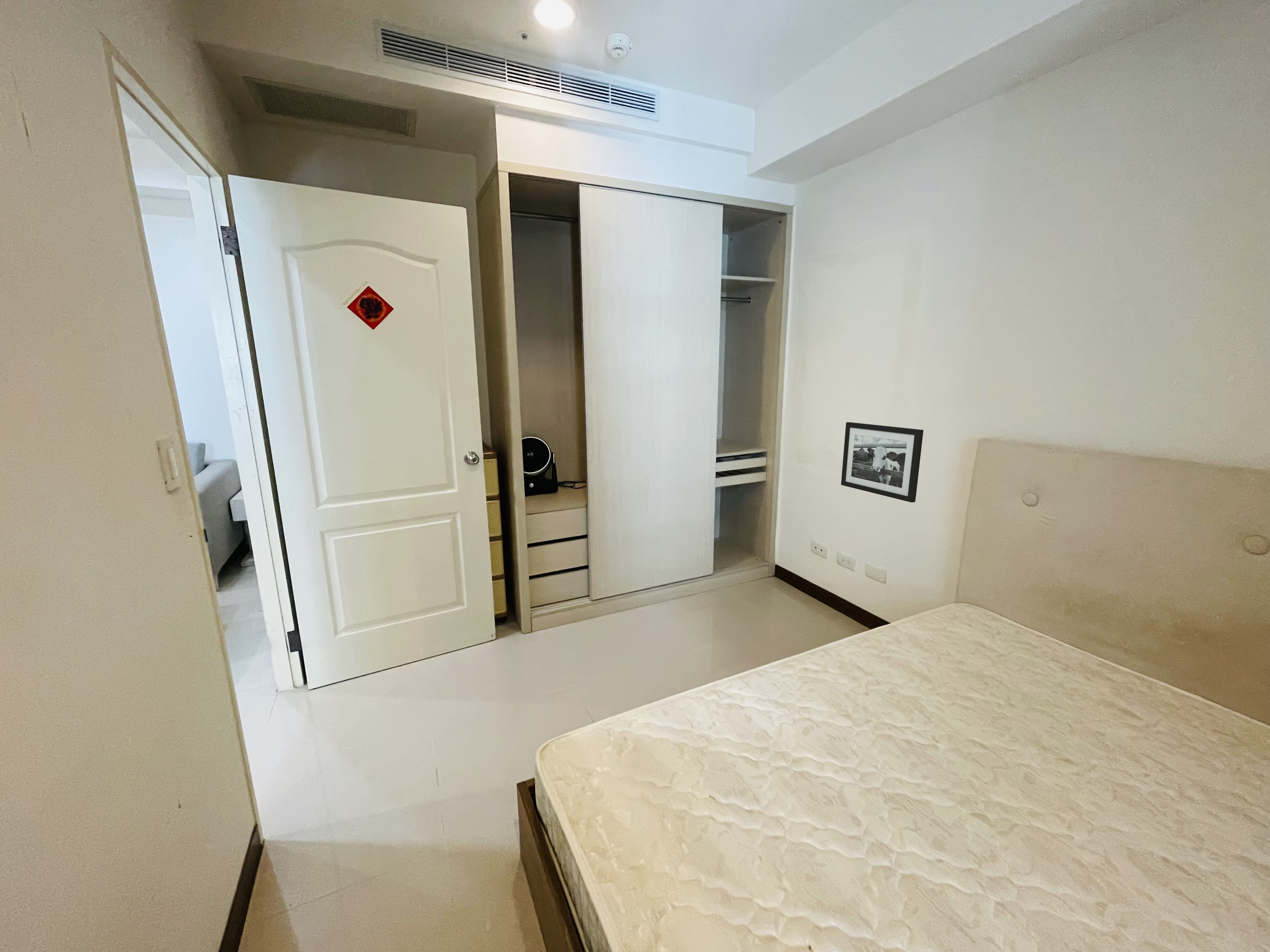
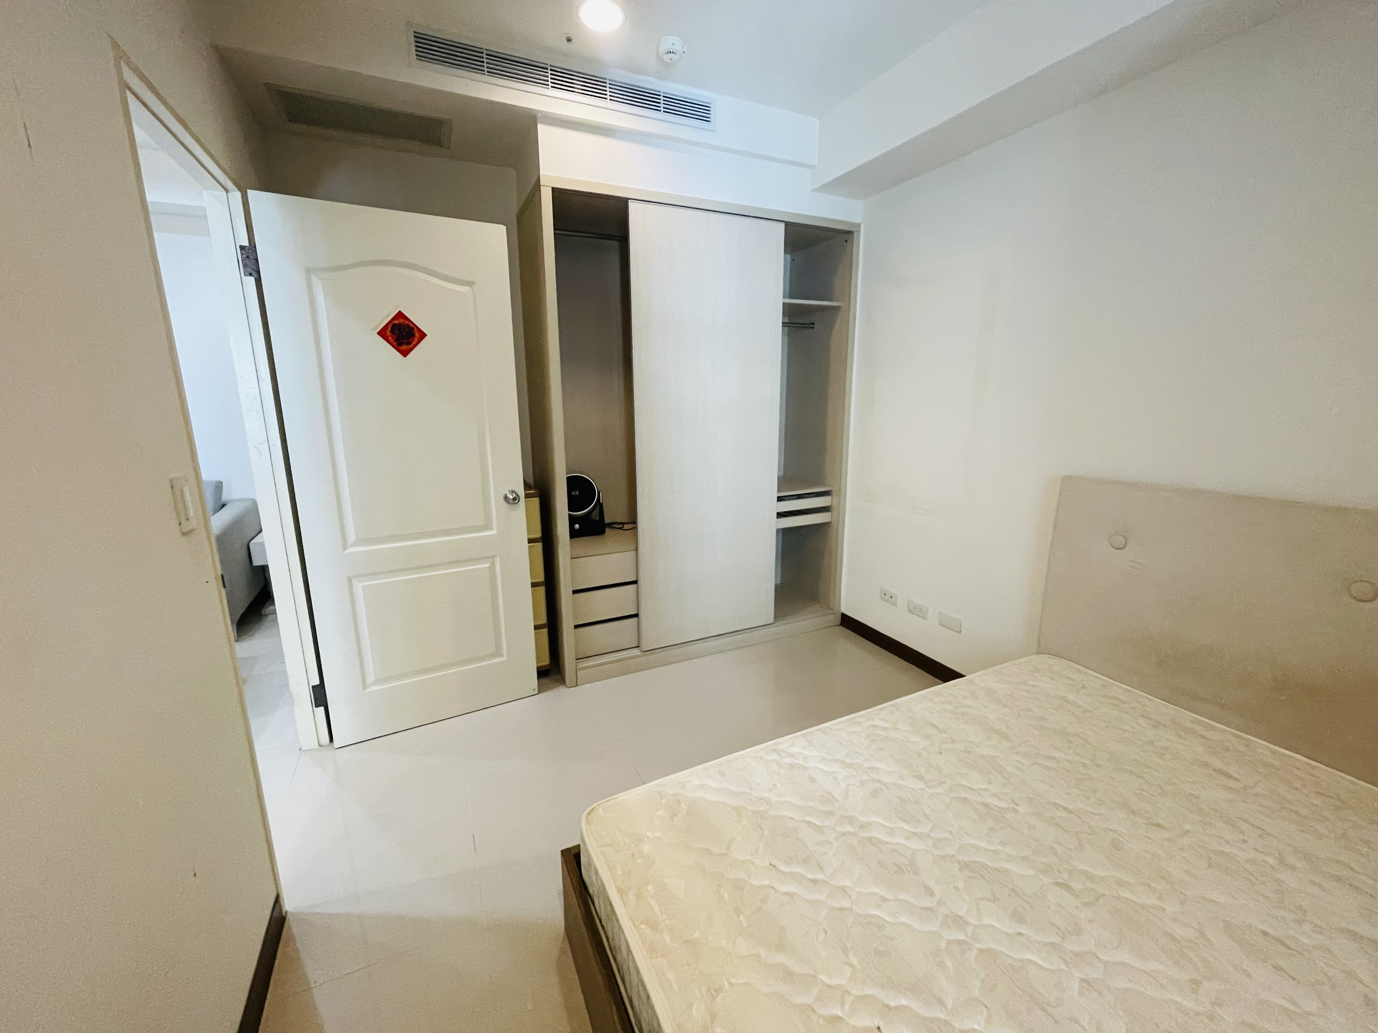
- picture frame (878, 460)
